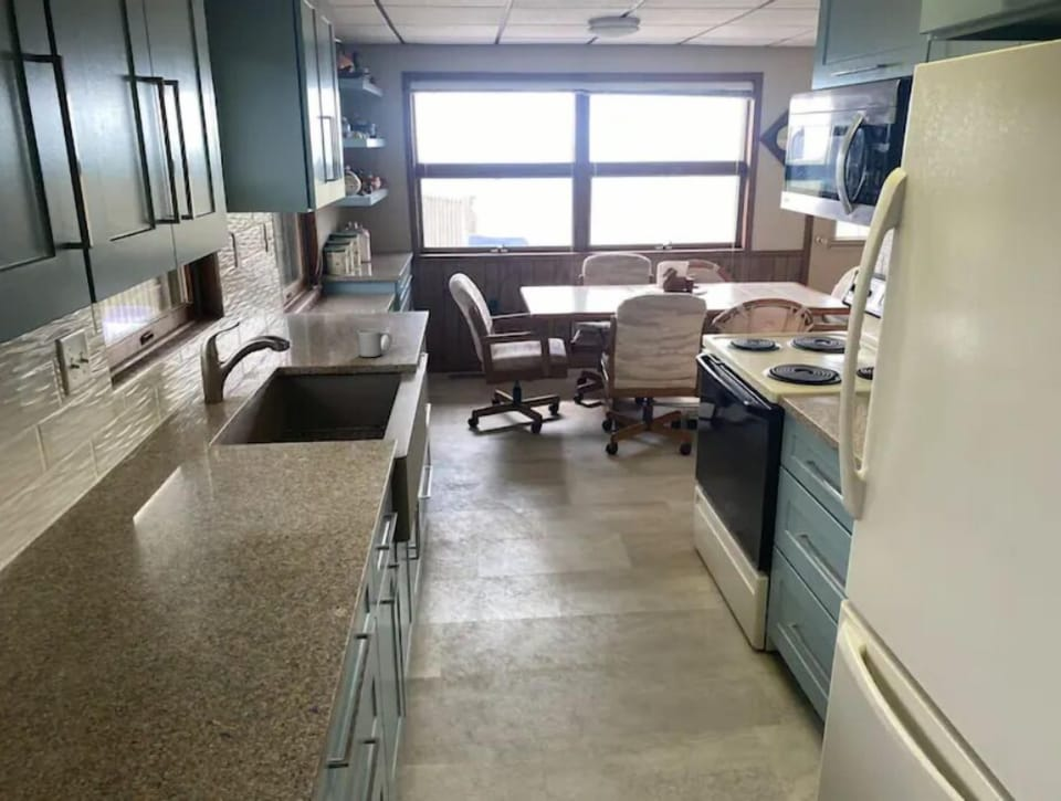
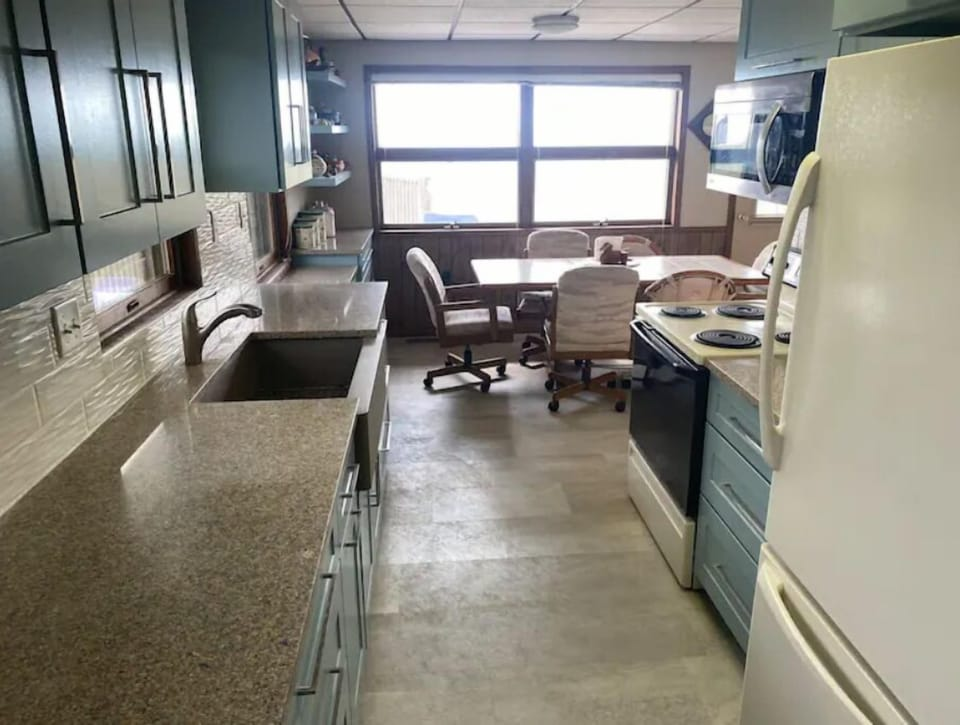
- mug (375, 341)
